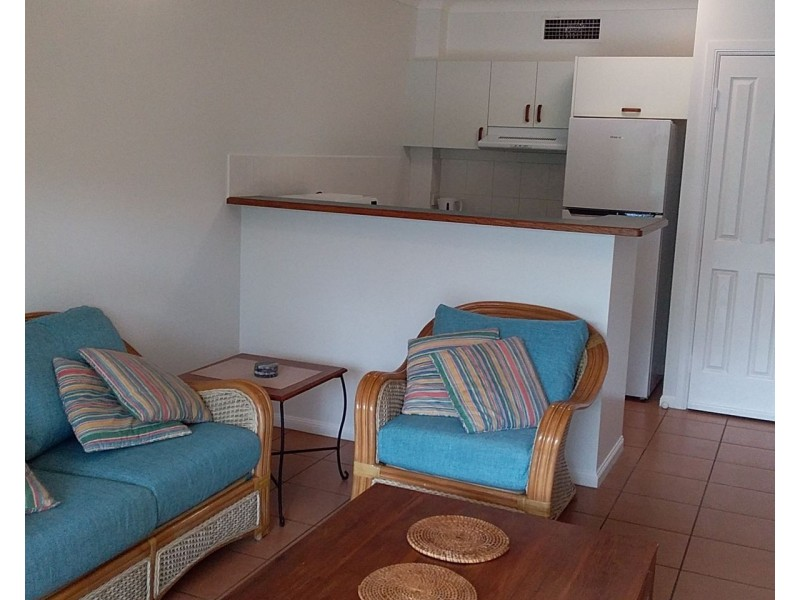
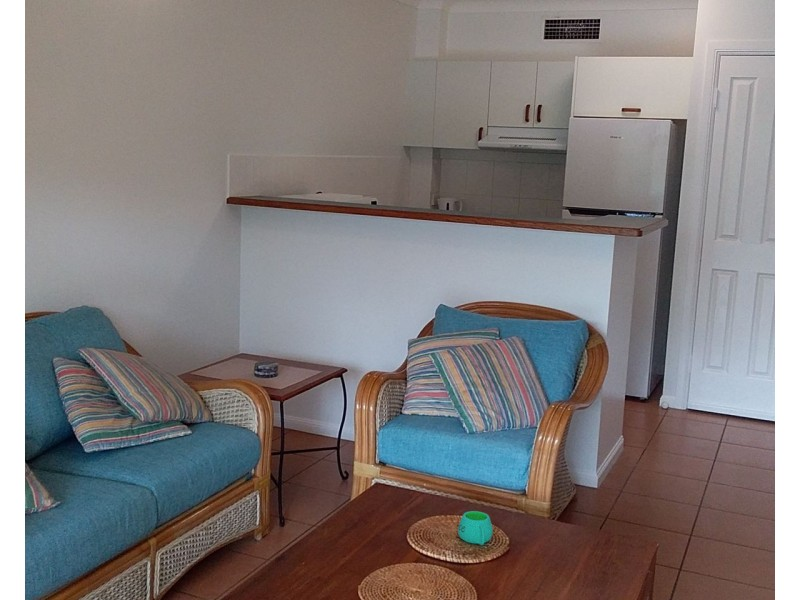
+ mug (477, 529)
